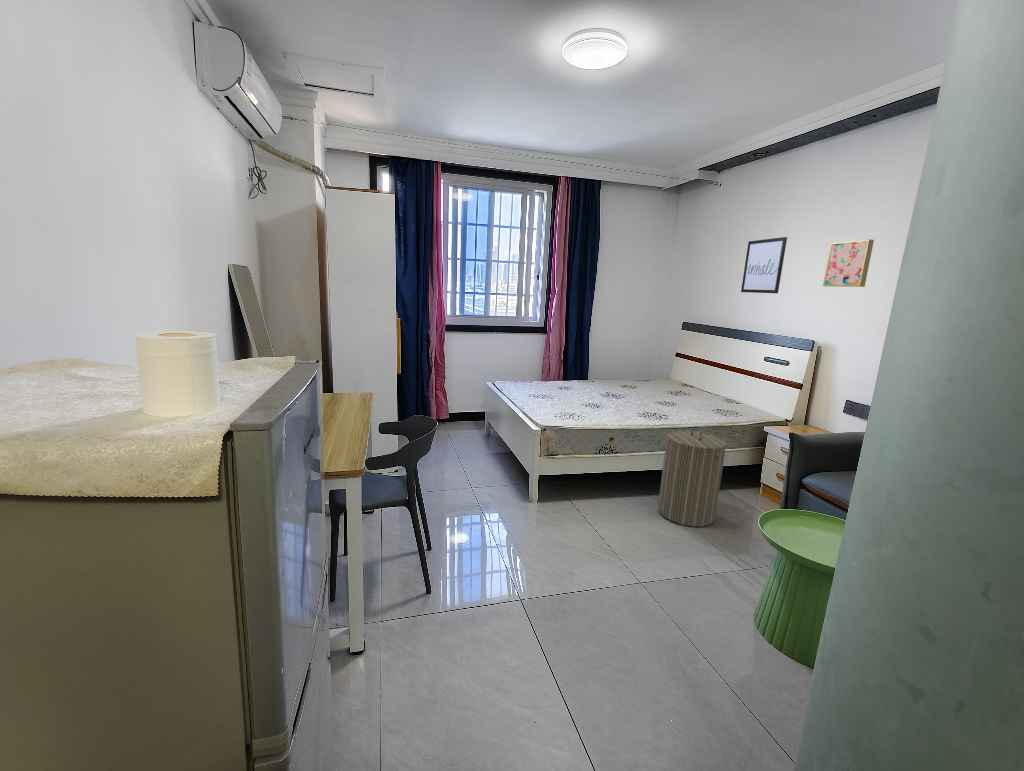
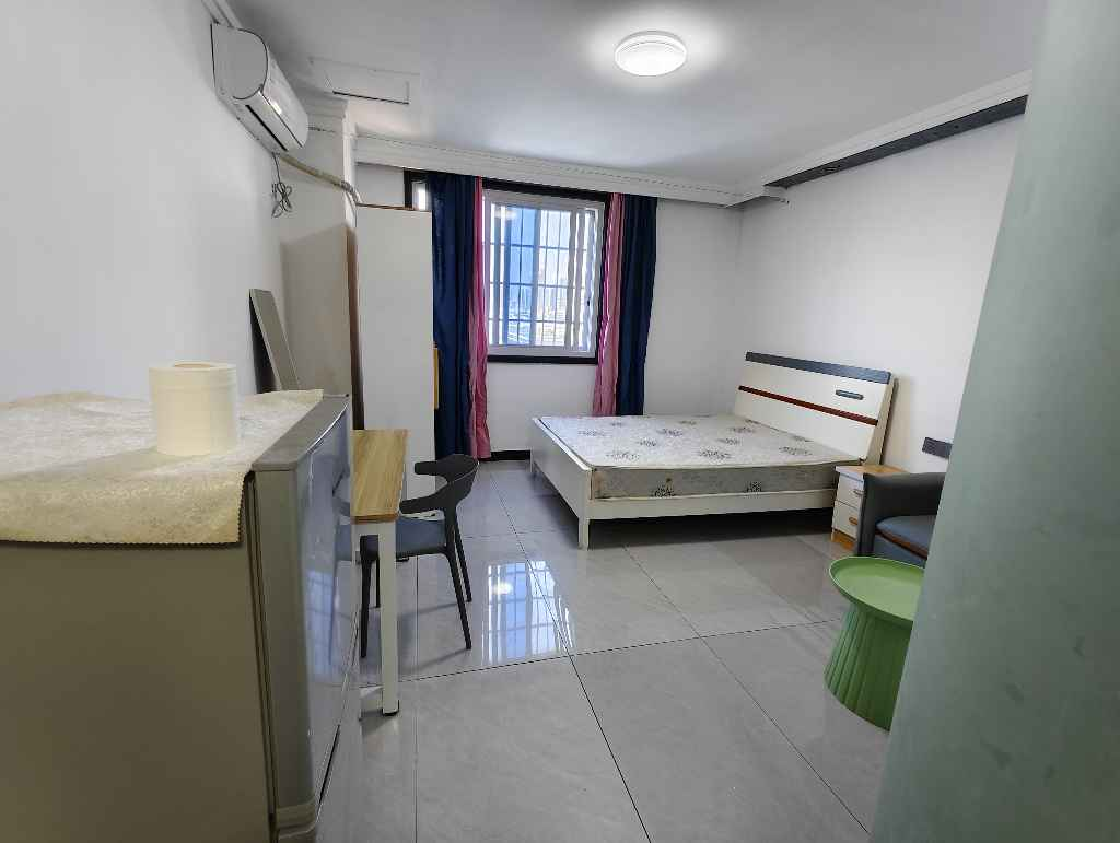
- wall art (847, 264)
- wall art (762, 266)
- laundry hamper (691, 470)
